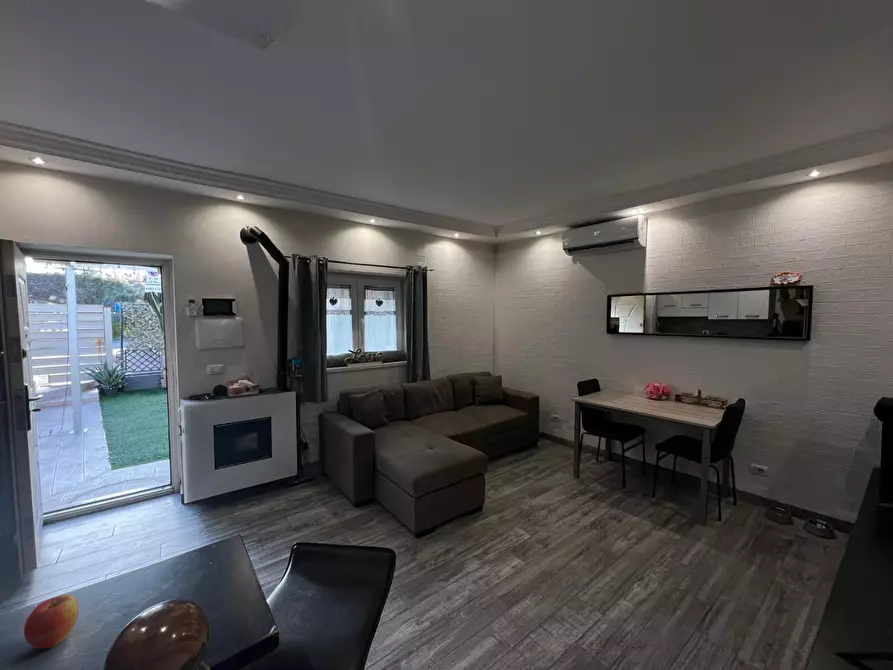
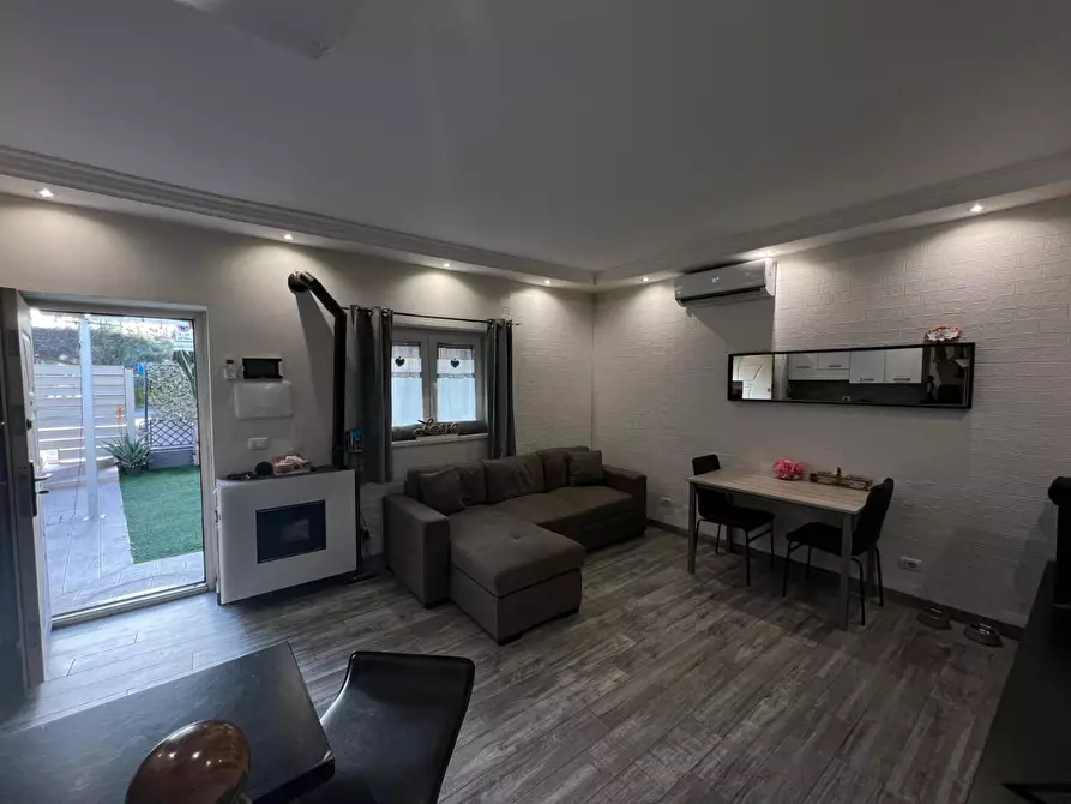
- apple (52, 621)
